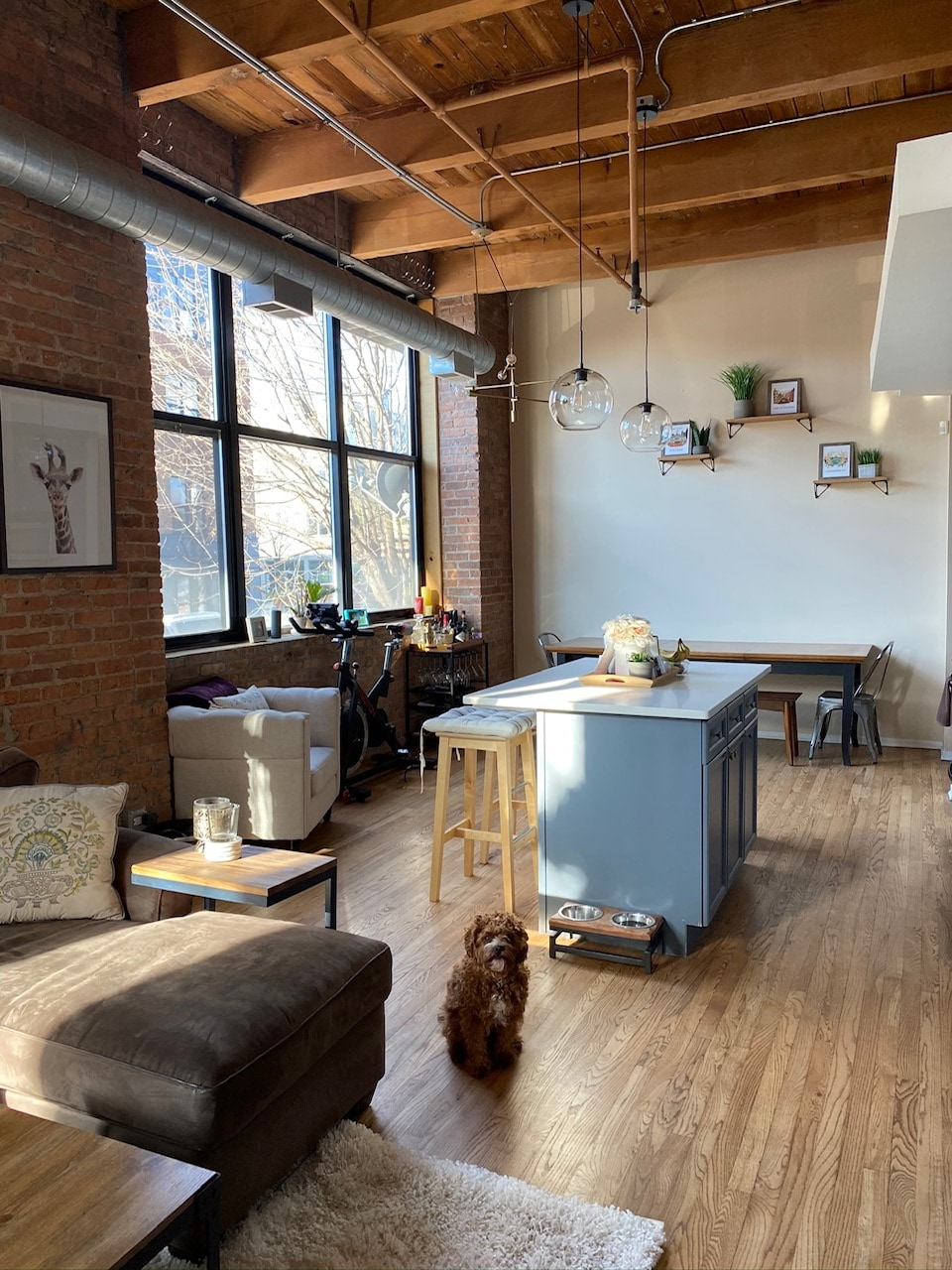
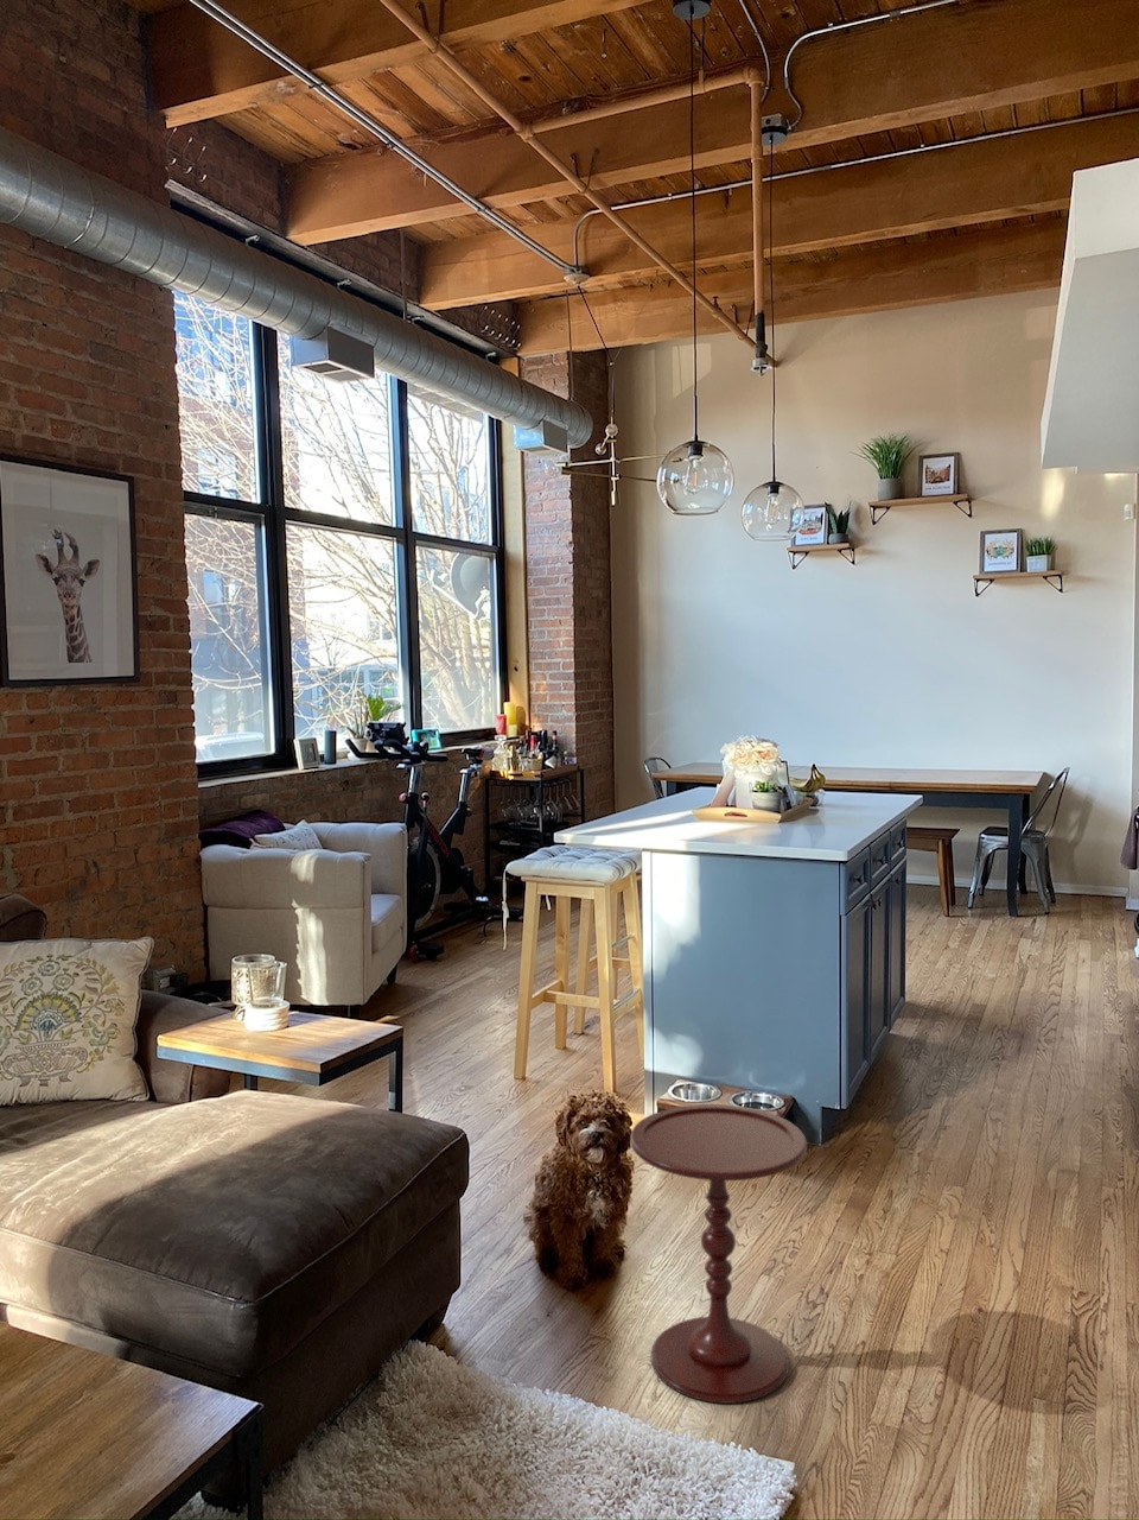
+ side table (718, 1248)
